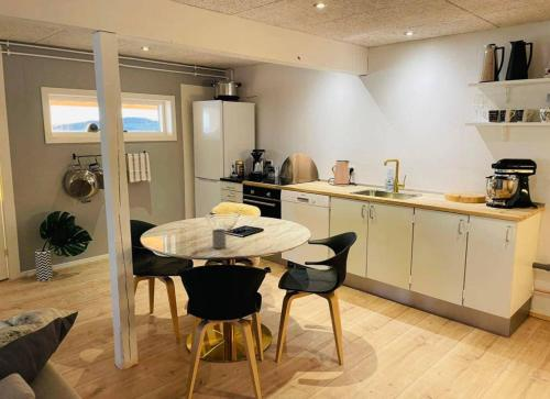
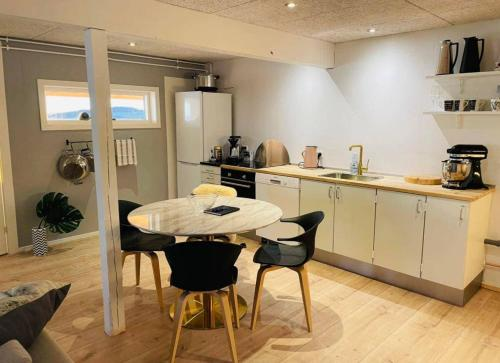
- mug (222, 237)
